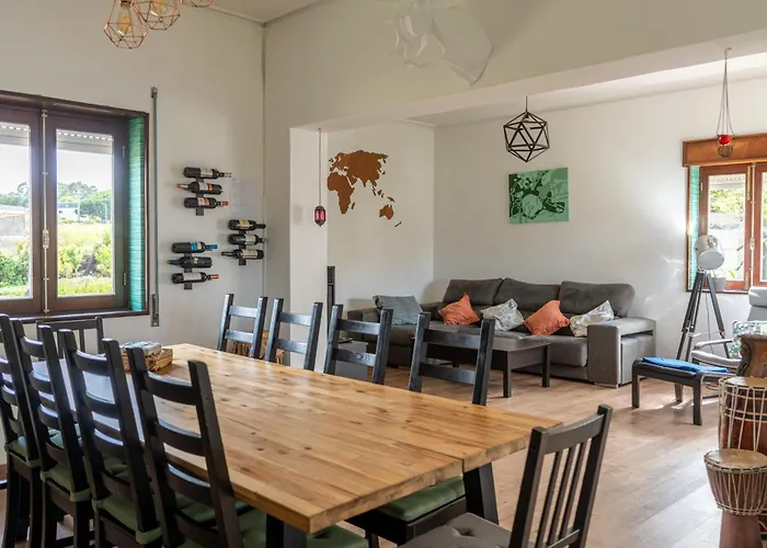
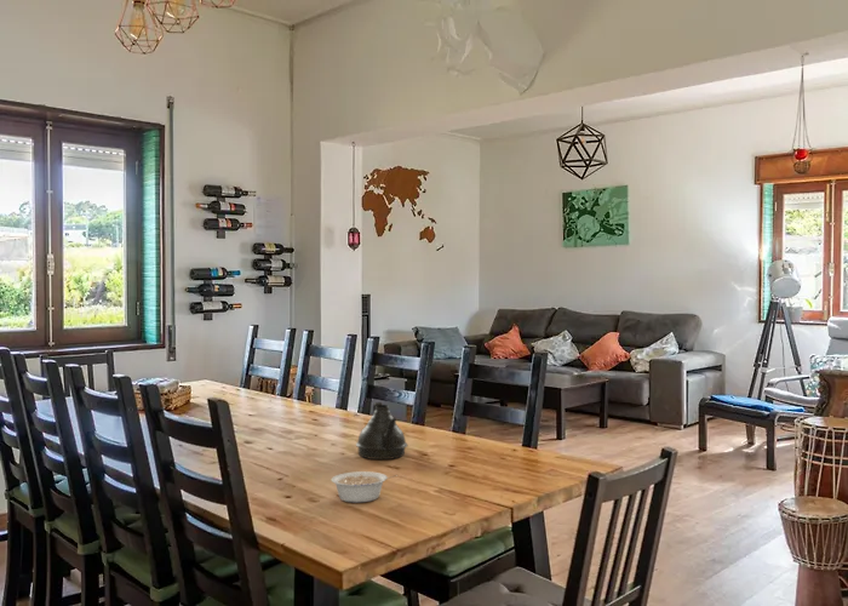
+ teapot (383, 431)
+ legume (361, 485)
